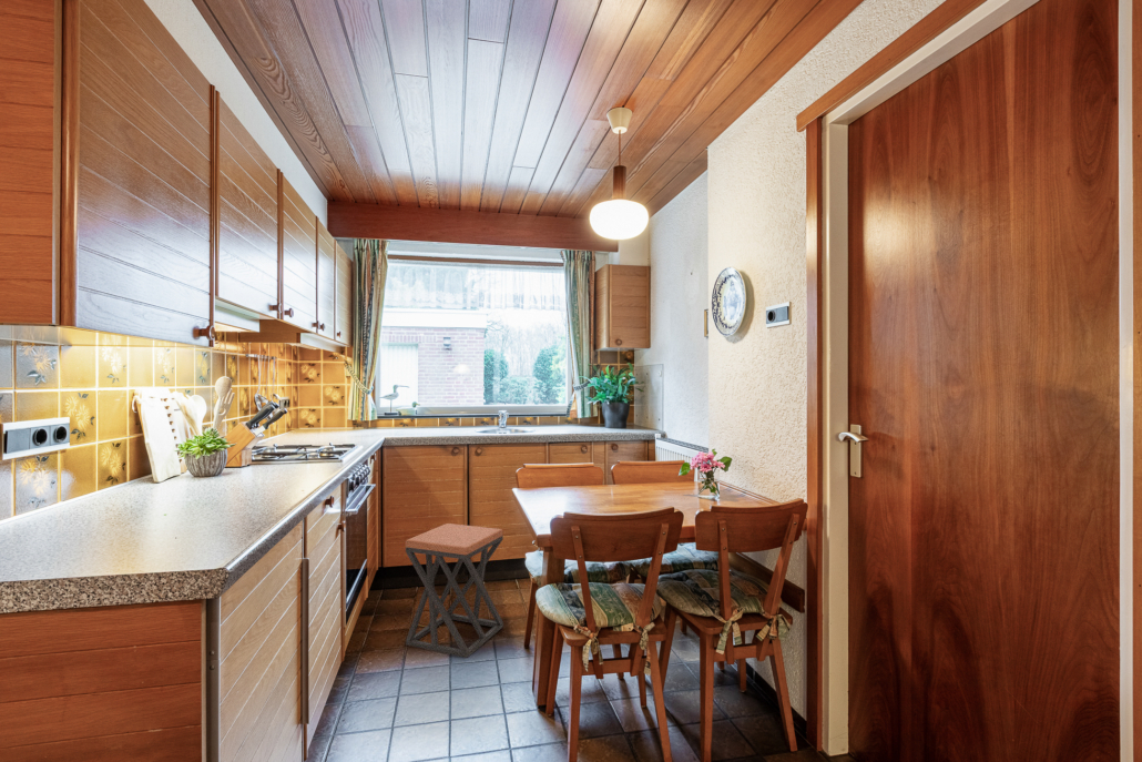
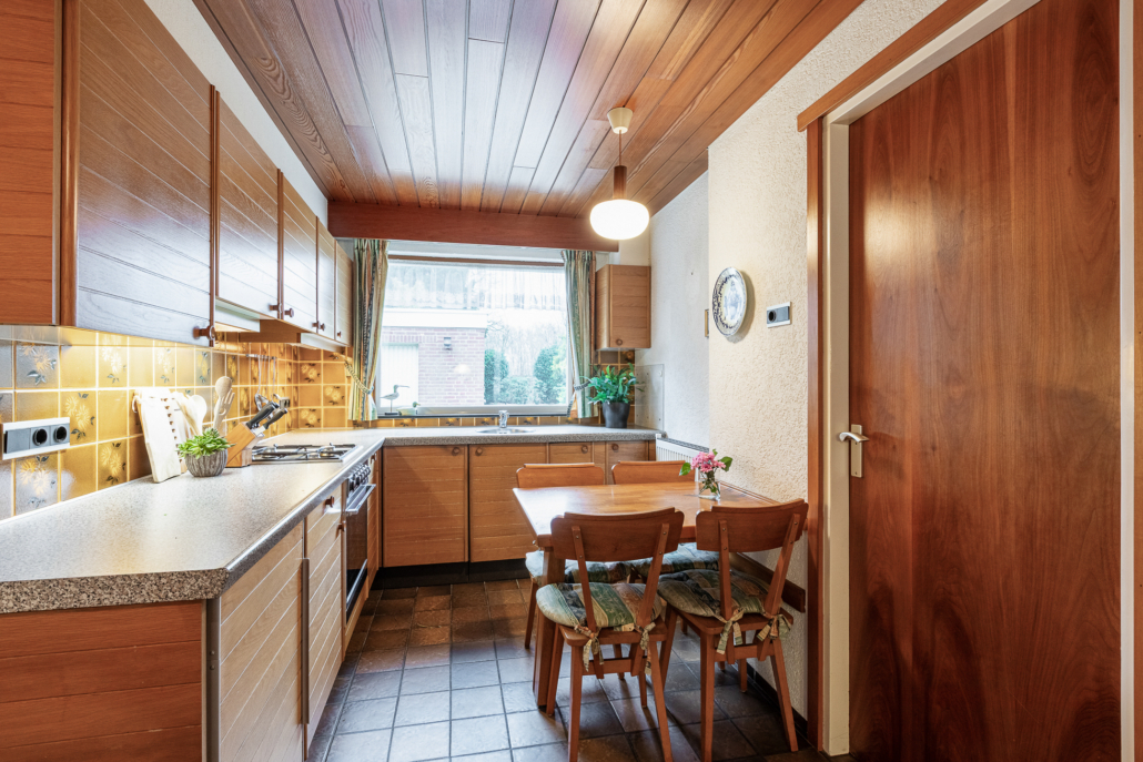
- stool (456, 585)
